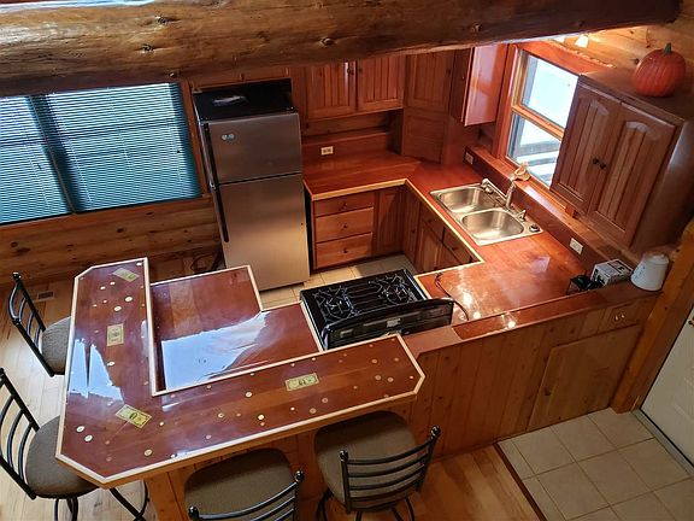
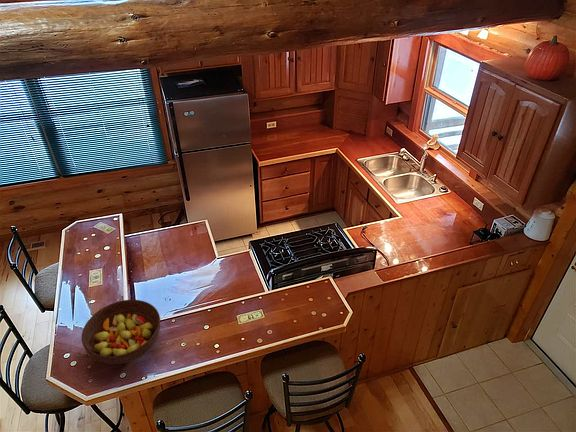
+ fruit bowl (125, 337)
